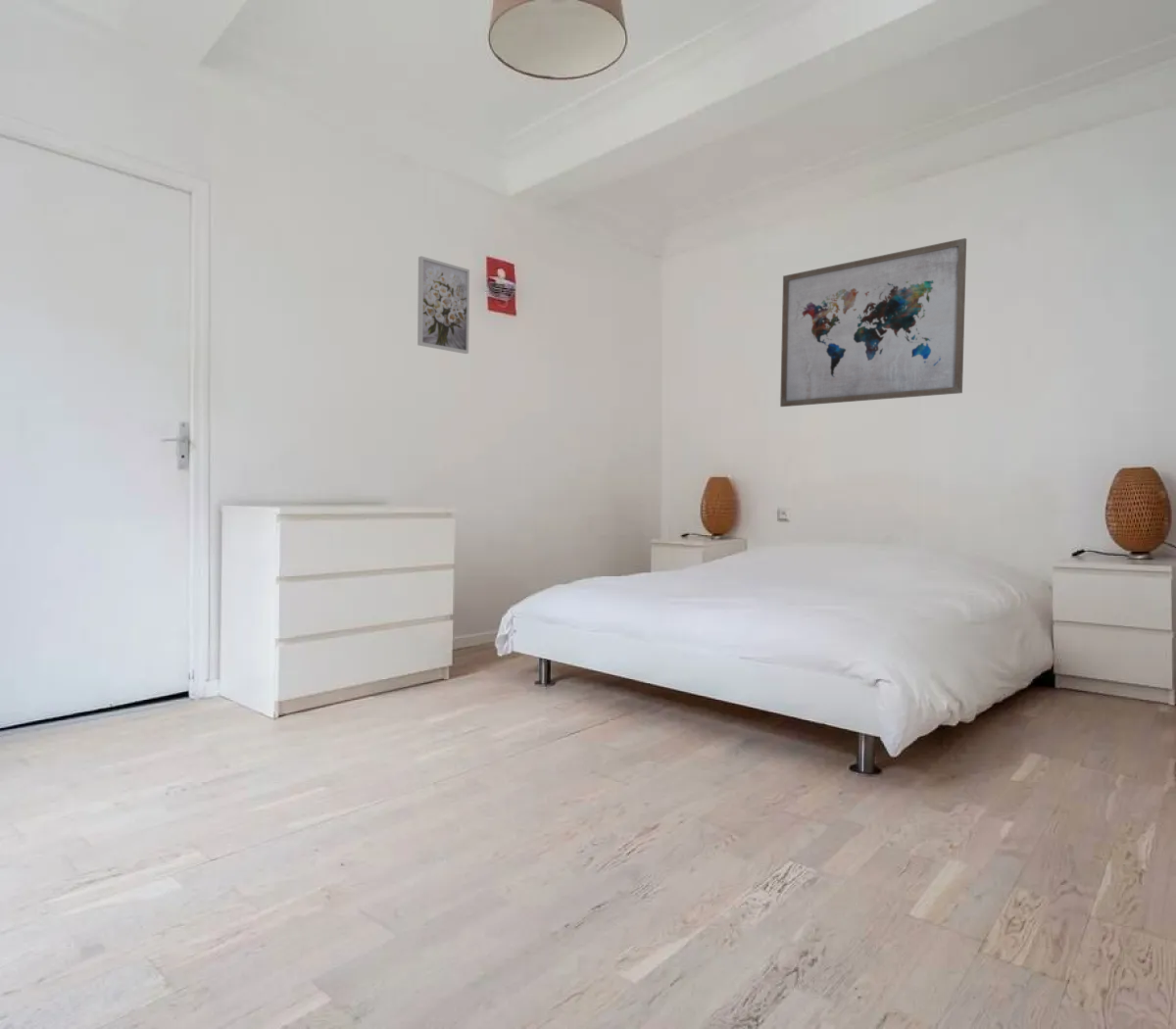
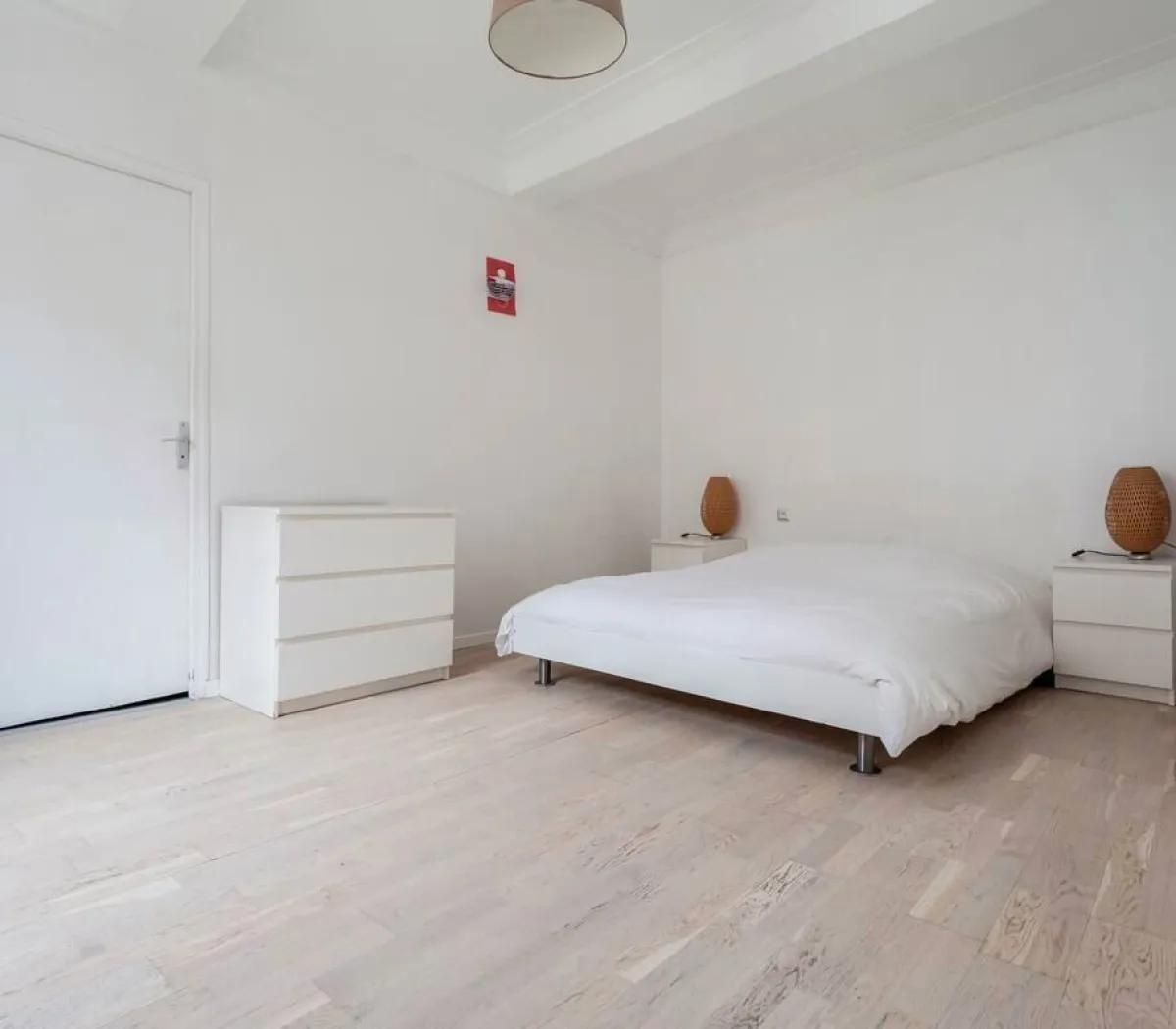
- wall art (865, 329)
- wall art (444, 306)
